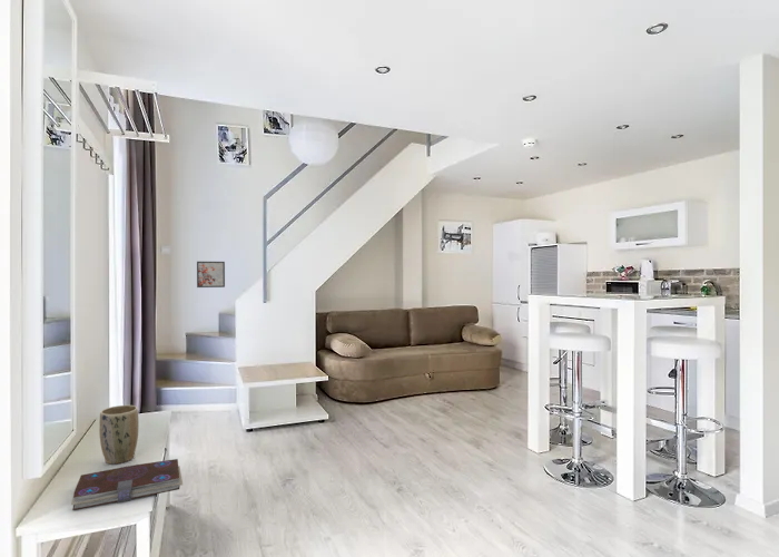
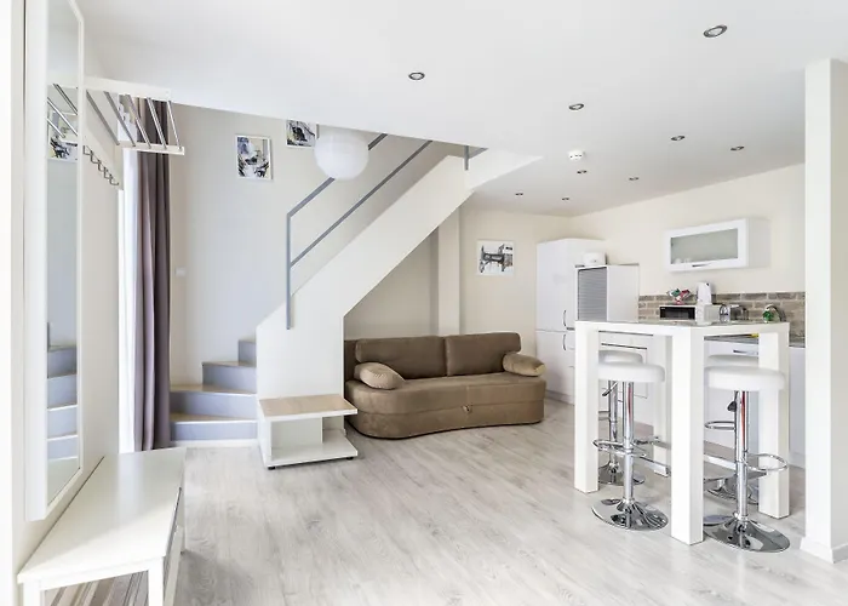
- plant pot (119, 433)
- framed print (210, 274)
- book (130, 480)
